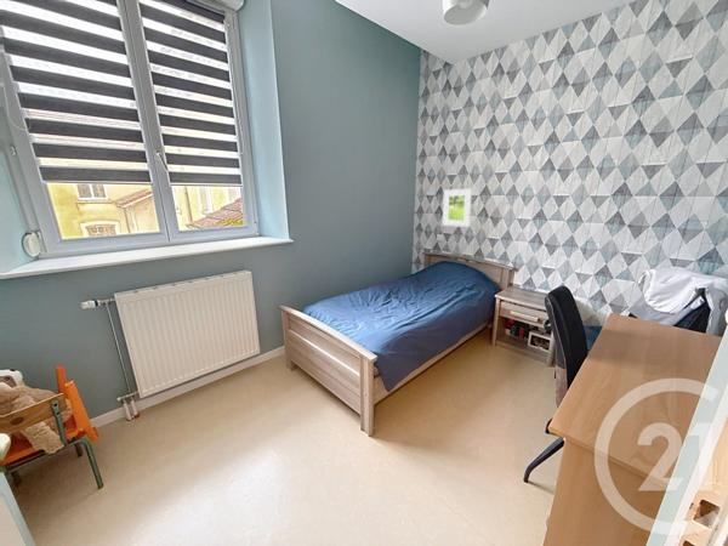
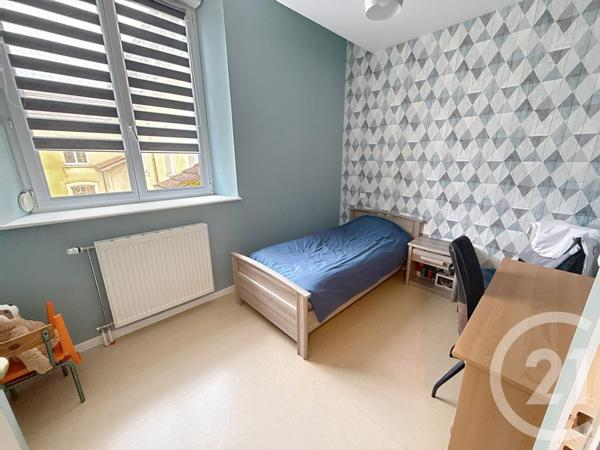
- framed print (456, 207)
